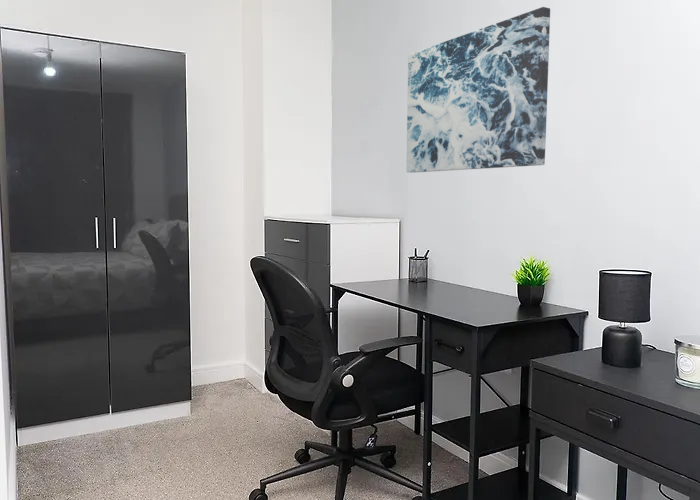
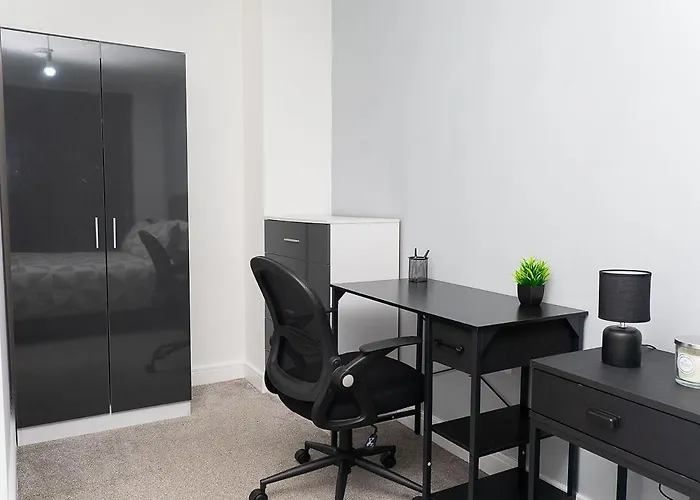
- wall art (467, 102)
